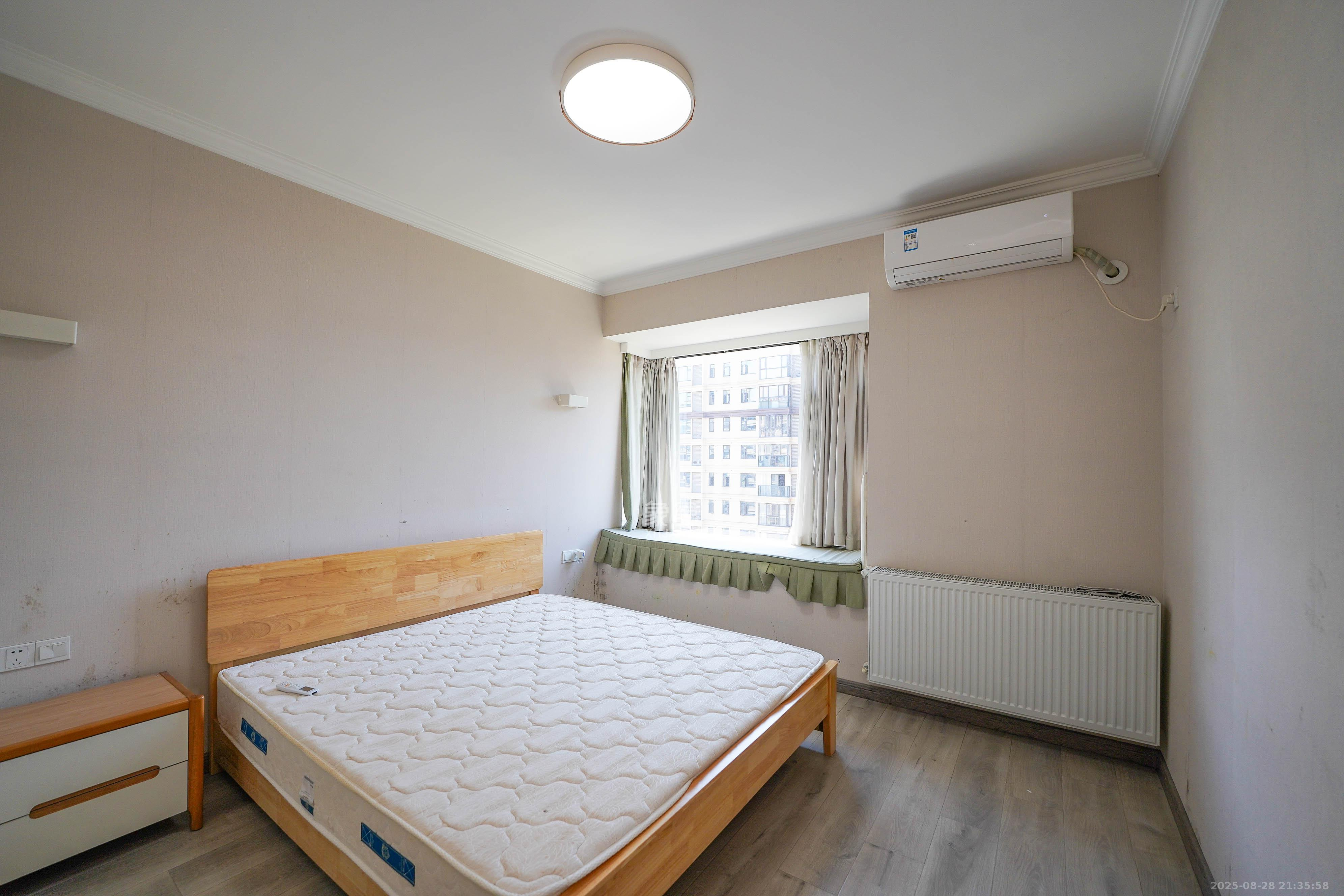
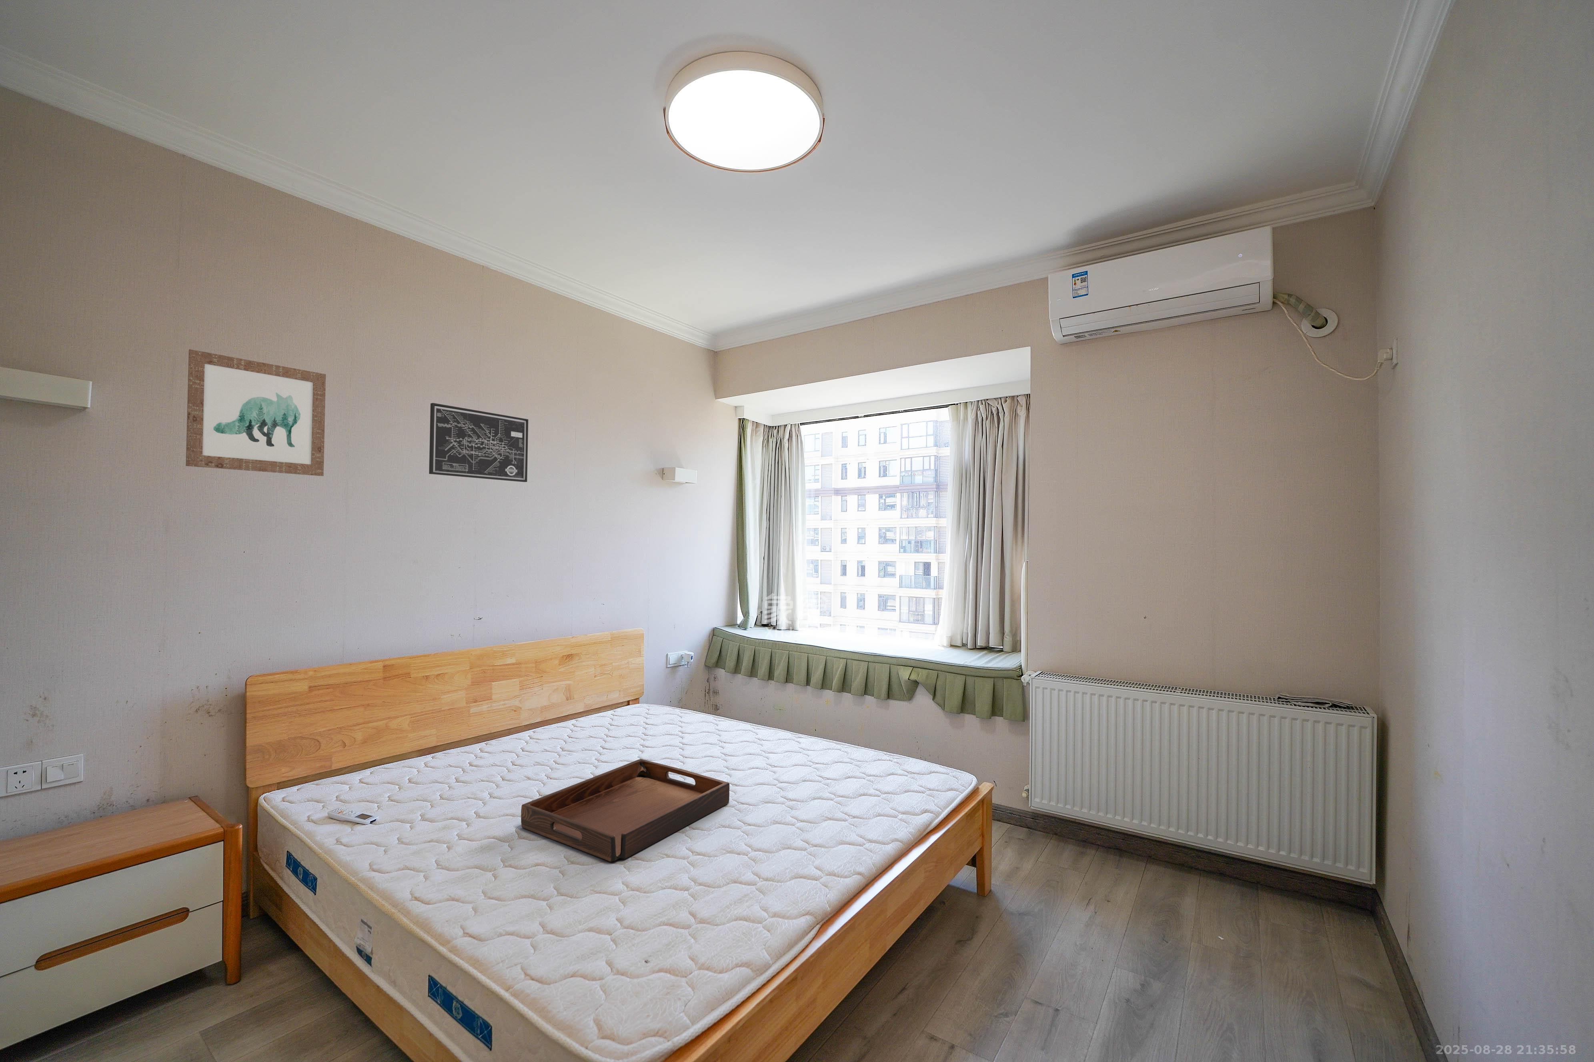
+ wall art (261, 417)
+ serving tray (630, 804)
+ wall art (482, 444)
